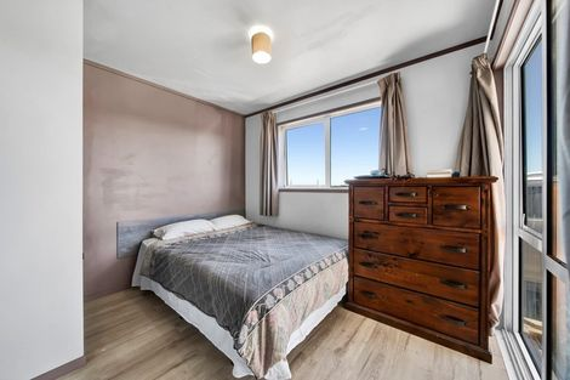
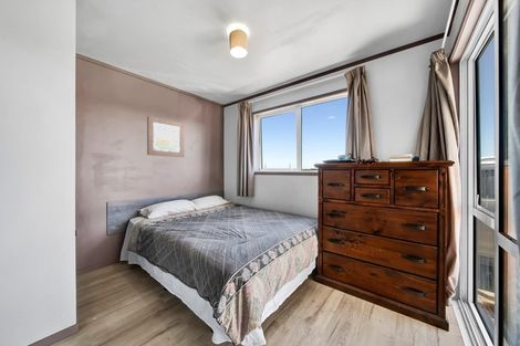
+ wall art (166, 138)
